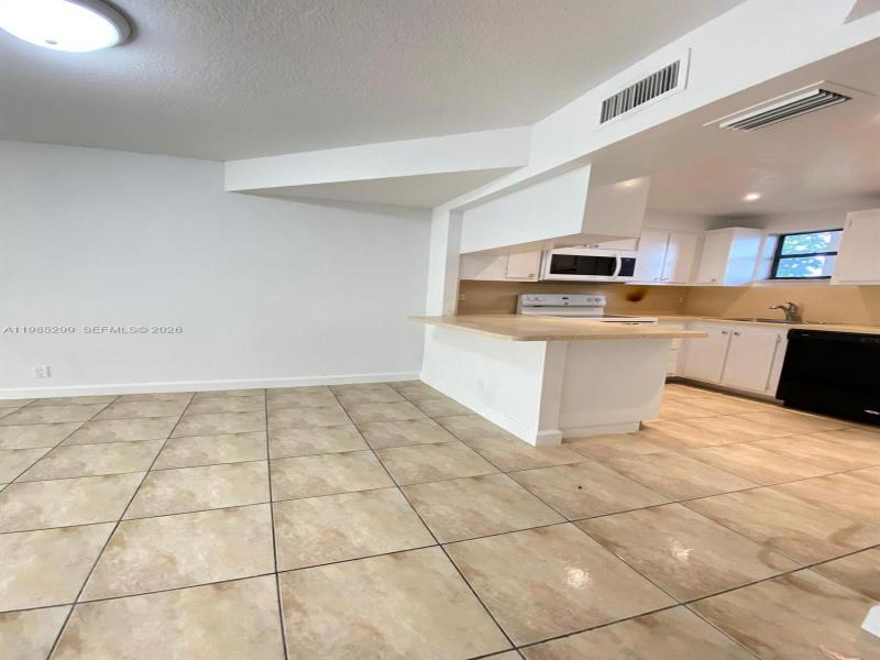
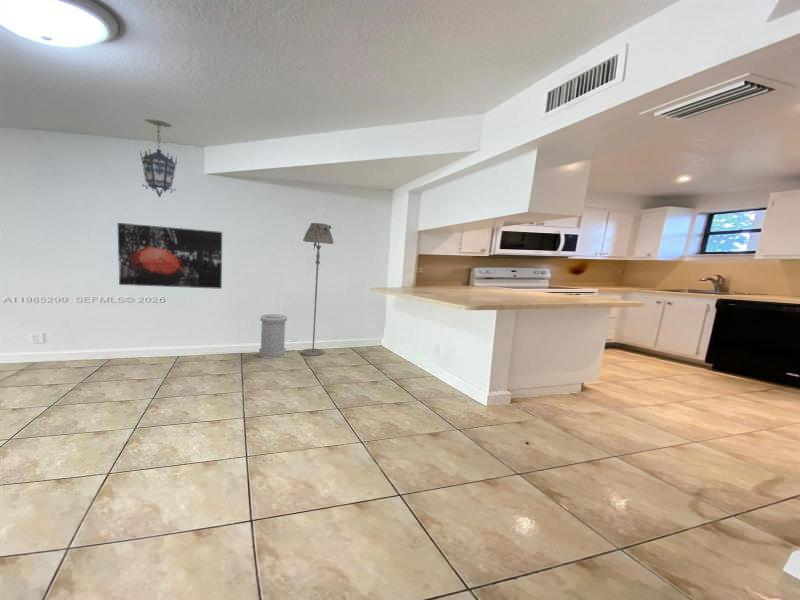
+ wall art (172, 257)
+ trash can (273, 334)
+ floor lamp (316, 289)
+ hanging lantern (159, 160)
